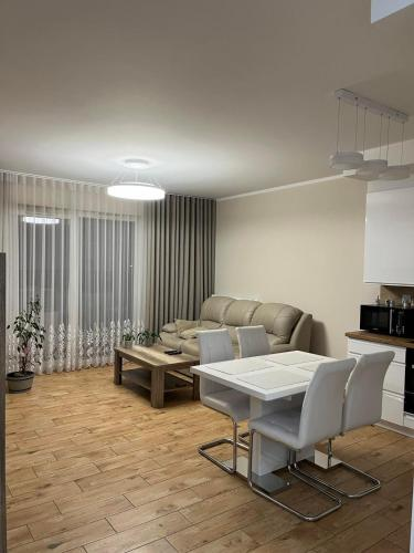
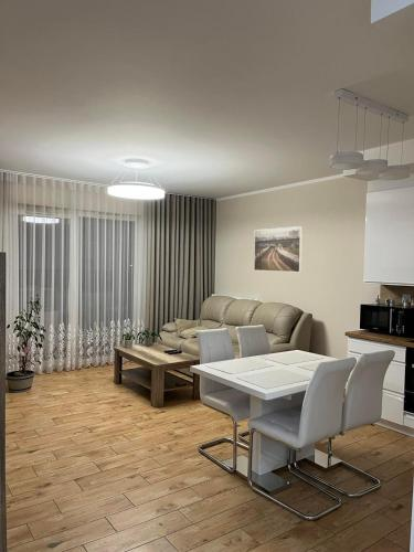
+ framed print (276, 250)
